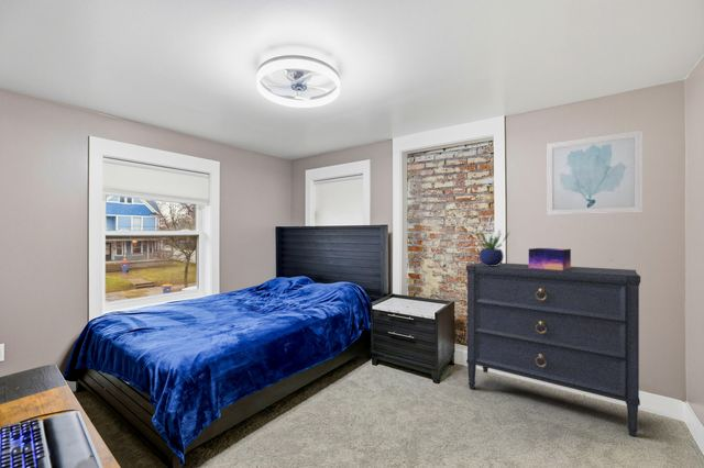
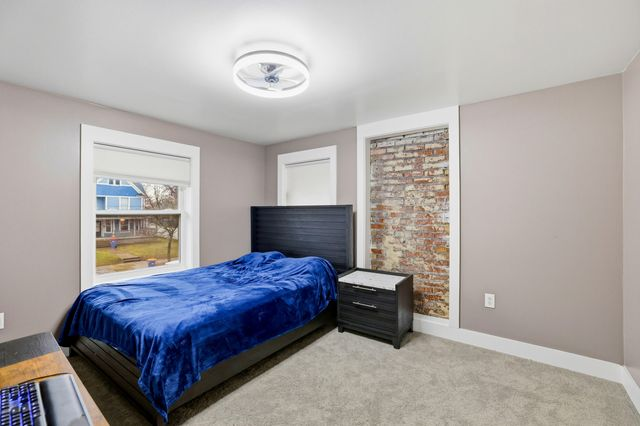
- decorative box (550, 257)
- wall art (591, 176)
- potted plant (493, 246)
- dresser (546, 332)
